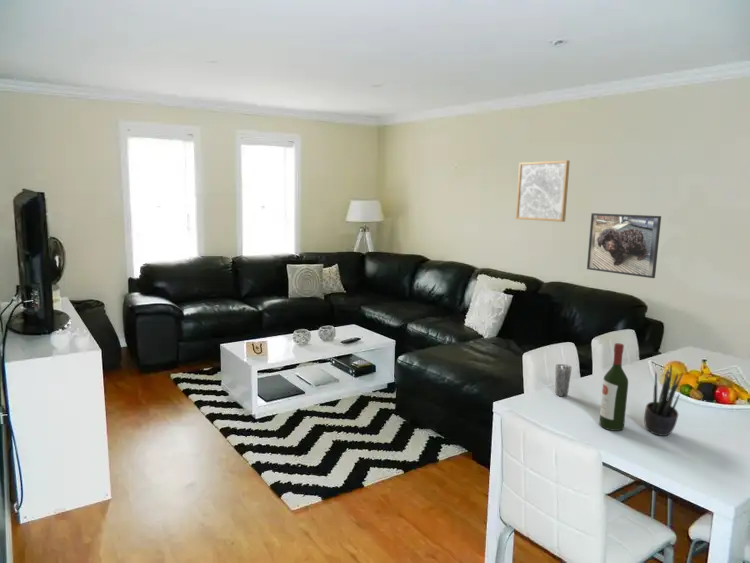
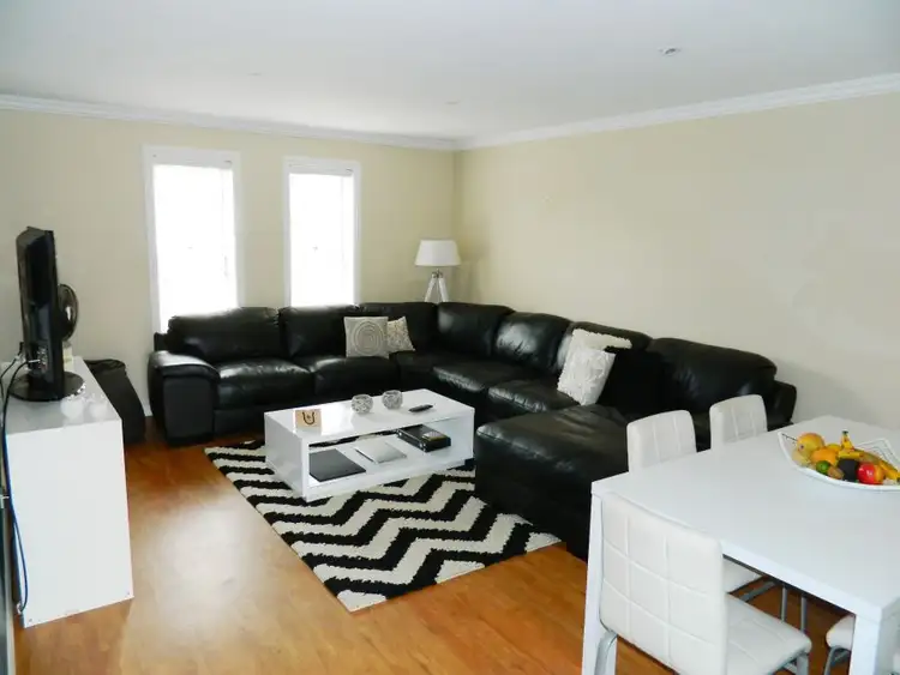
- potted plant (664, 399)
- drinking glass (562, 380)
- wine bottle (615, 385)
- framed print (621, 244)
- wall art (541, 191)
